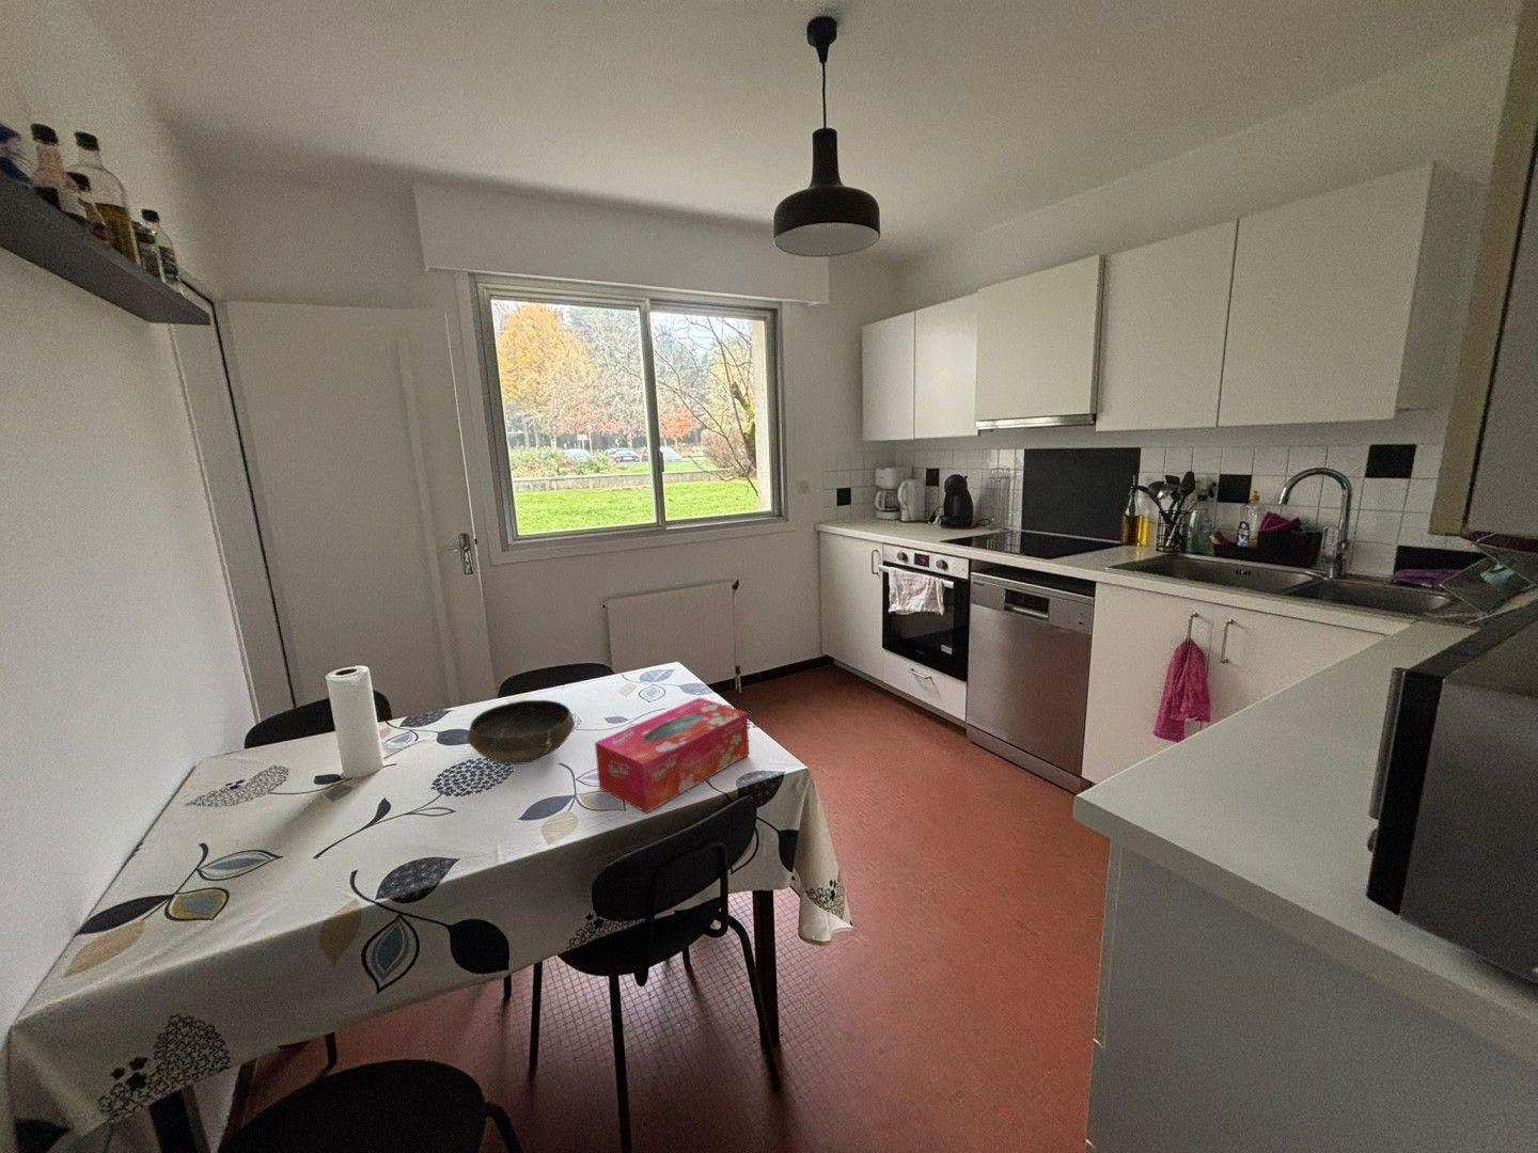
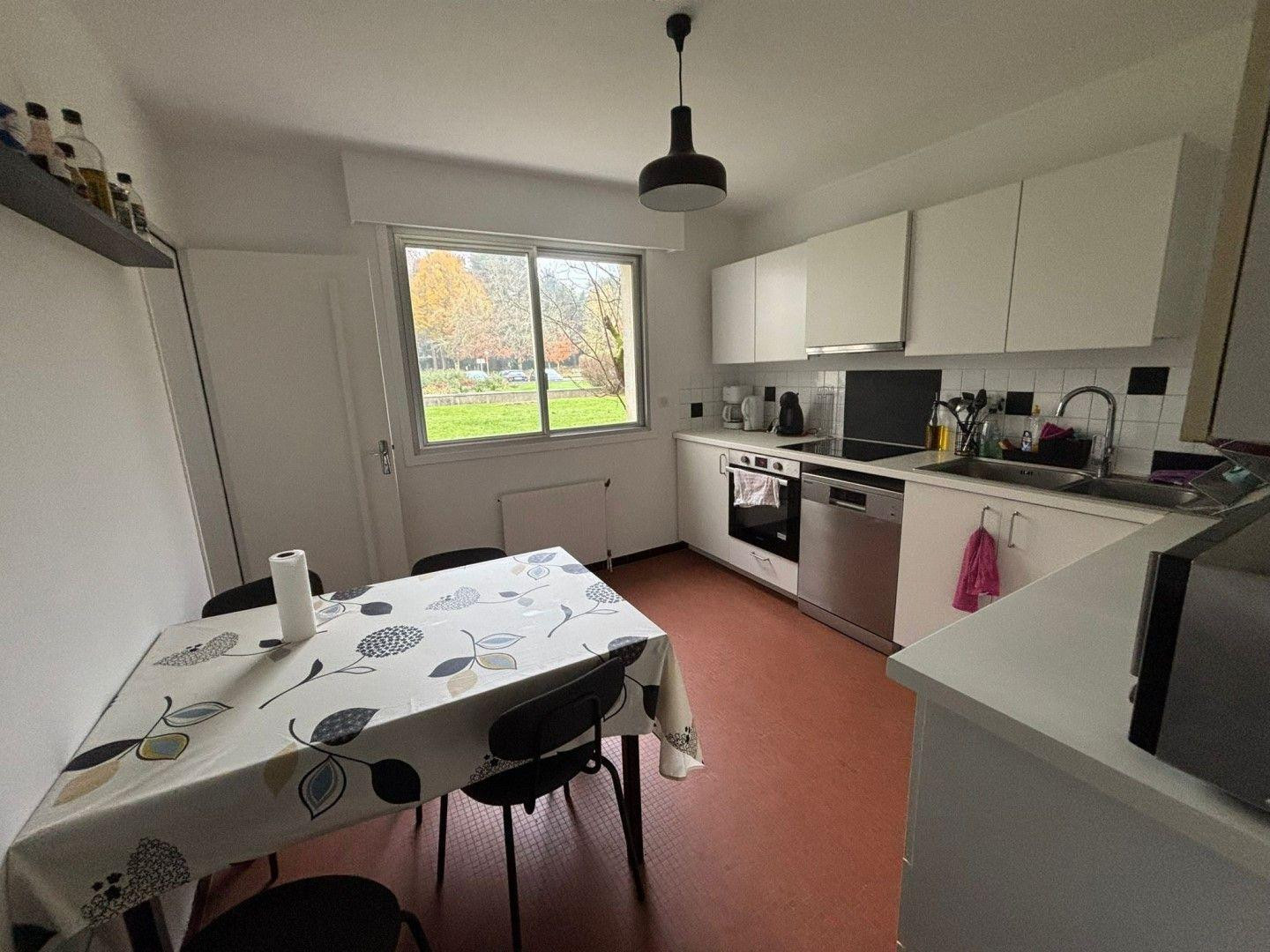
- bowl (523, 735)
- tissue box (676, 748)
